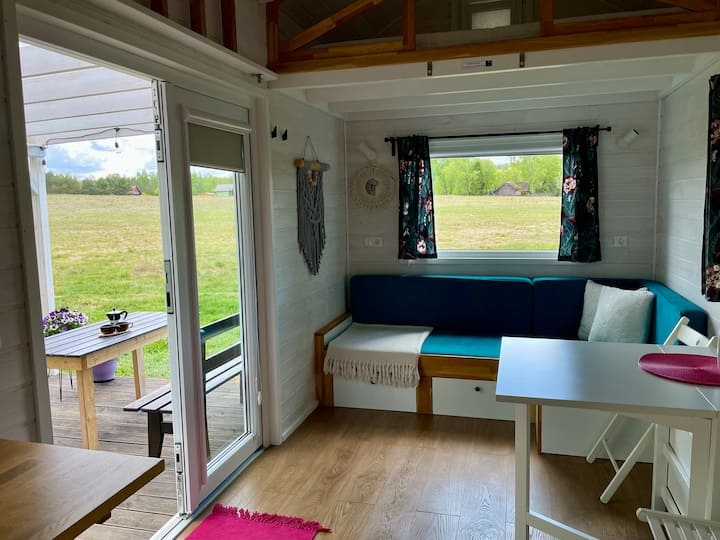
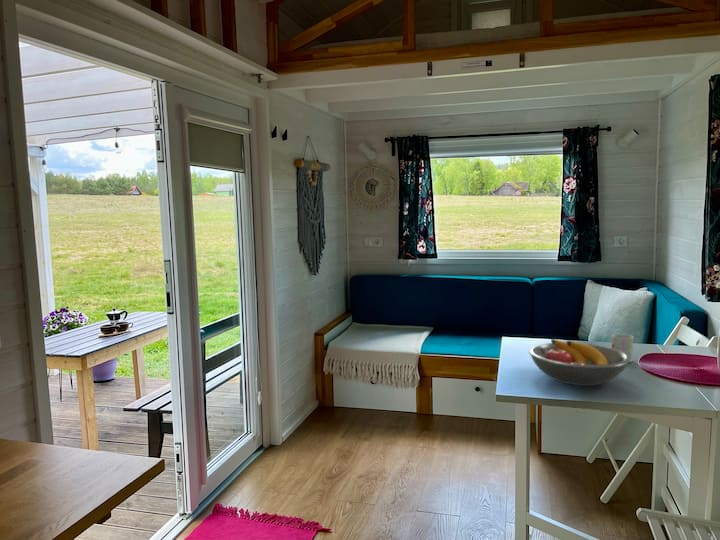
+ mug (621, 347)
+ fruit bowl (577, 363)
